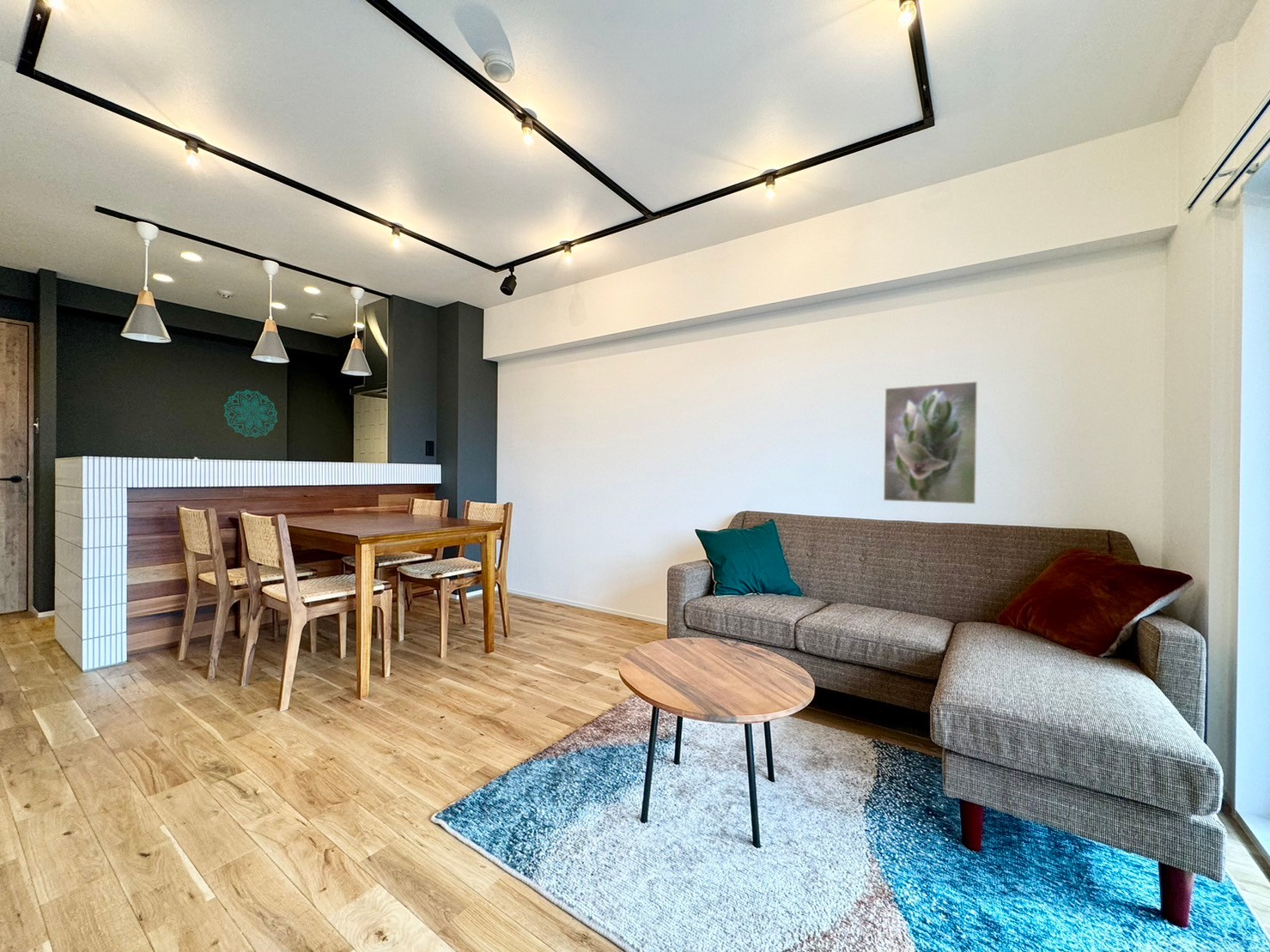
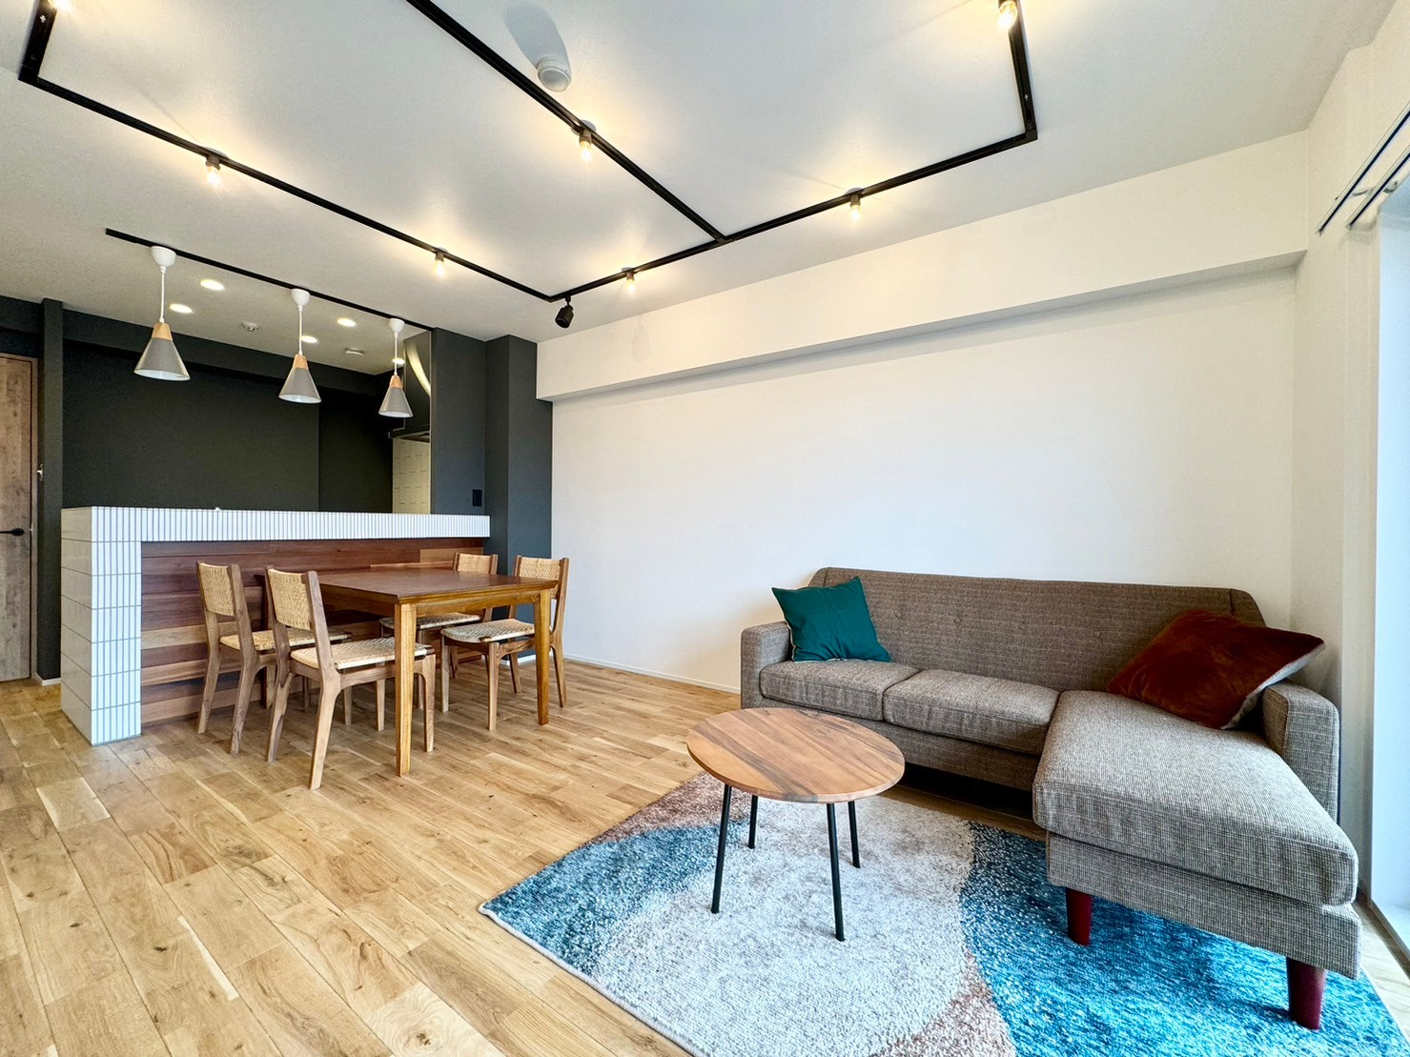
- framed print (928, 444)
- wall decoration (251, 414)
